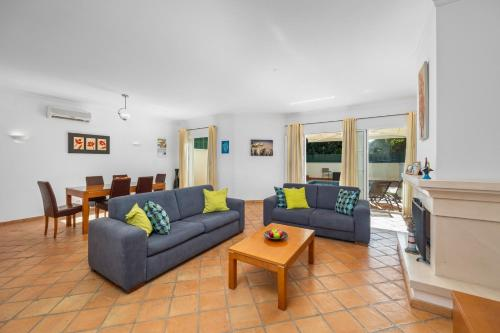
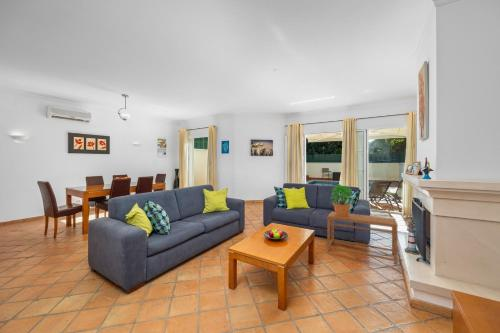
+ potted plant (342, 199)
+ side table (360, 228)
